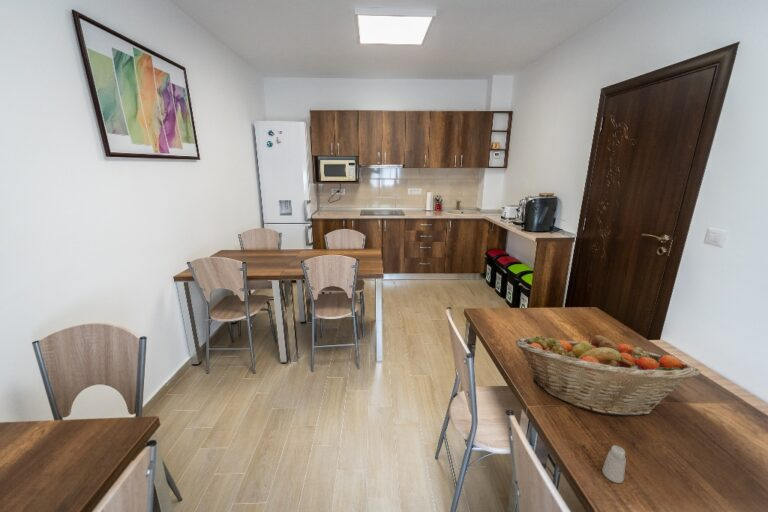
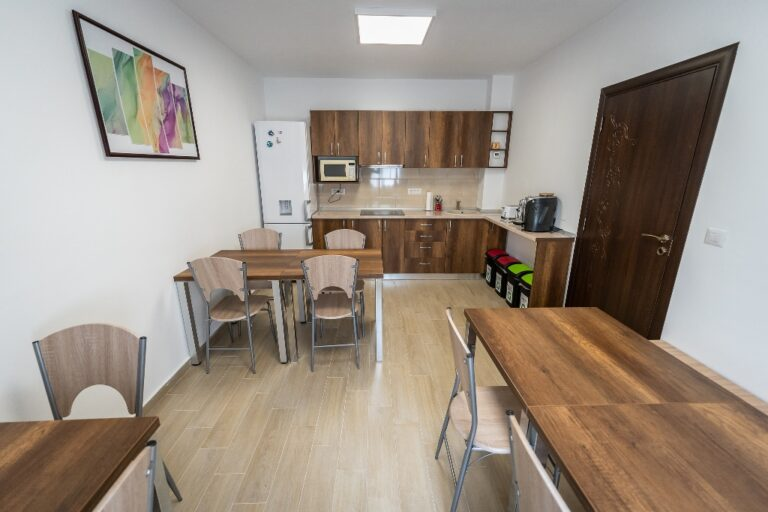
- fruit basket (594, 364)
- saltshaker (615, 462)
